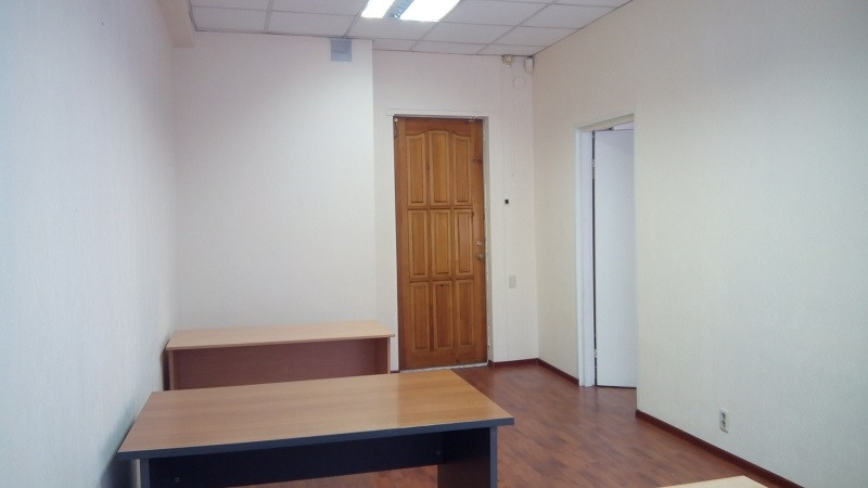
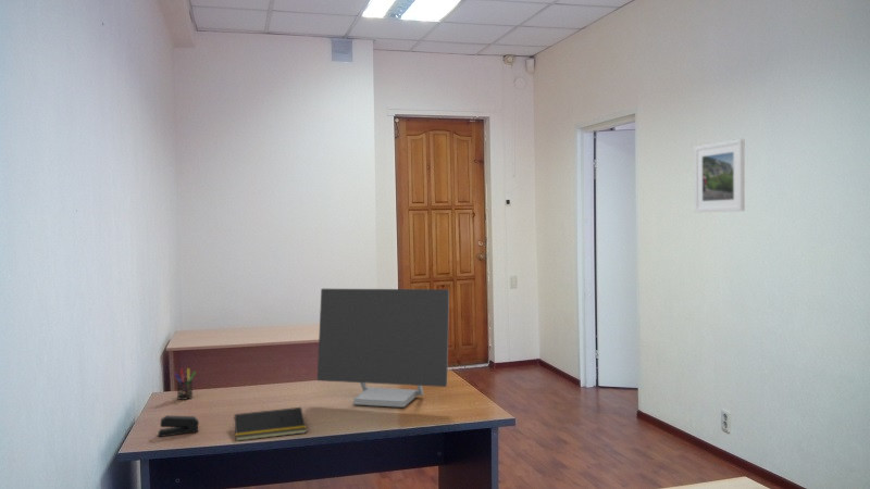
+ notepad (270, 423)
+ pen holder (185, 383)
+ computer monitor (385, 344)
+ stapler (178, 424)
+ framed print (718, 177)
